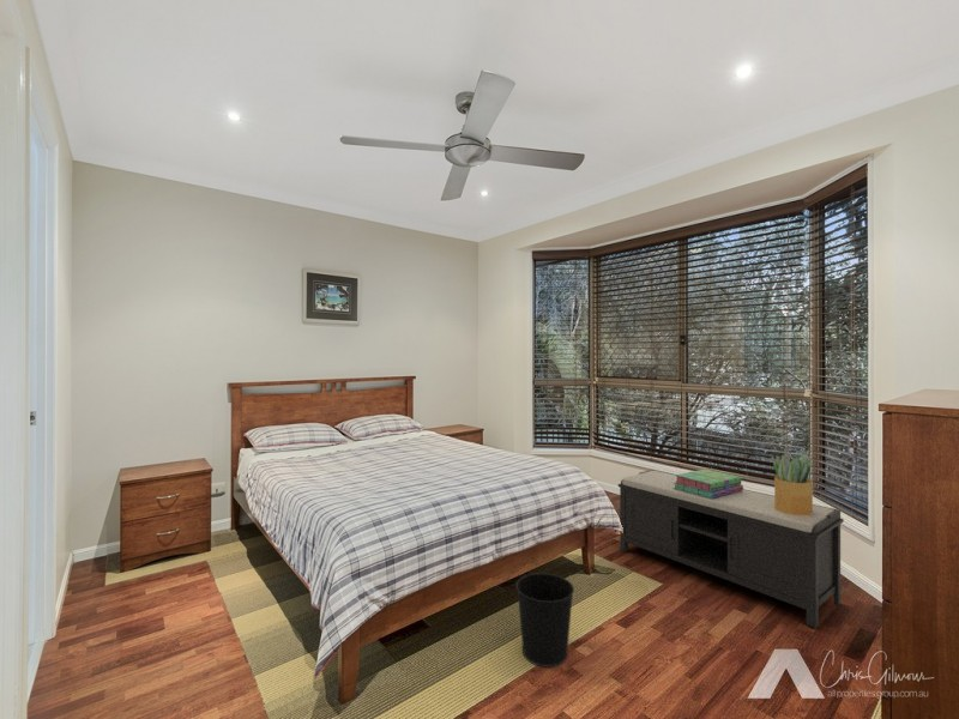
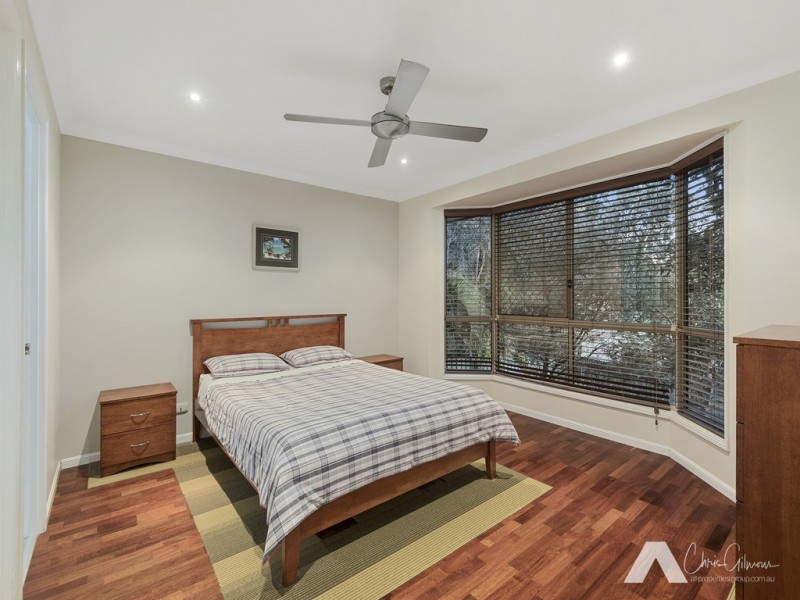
- wastebasket (544, 618)
- potted plant (795, 481)
- stack of books (707, 482)
- bench (717, 532)
